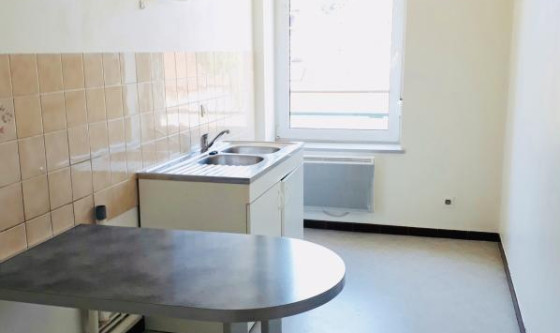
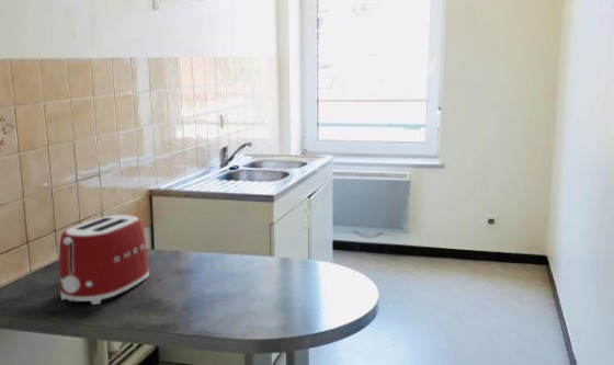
+ toaster (103, 255)
